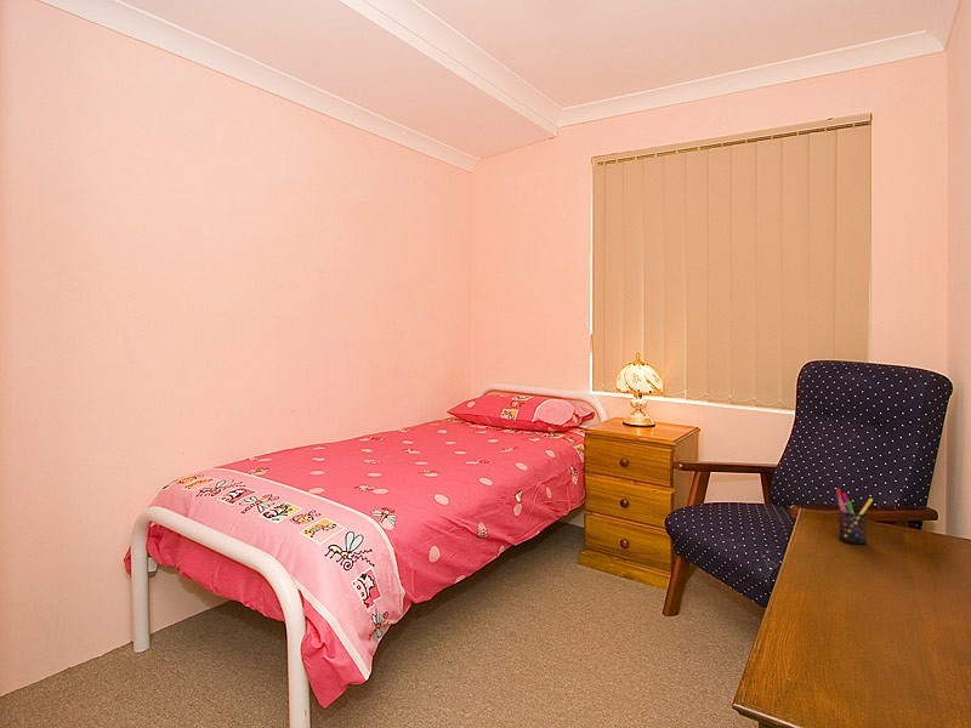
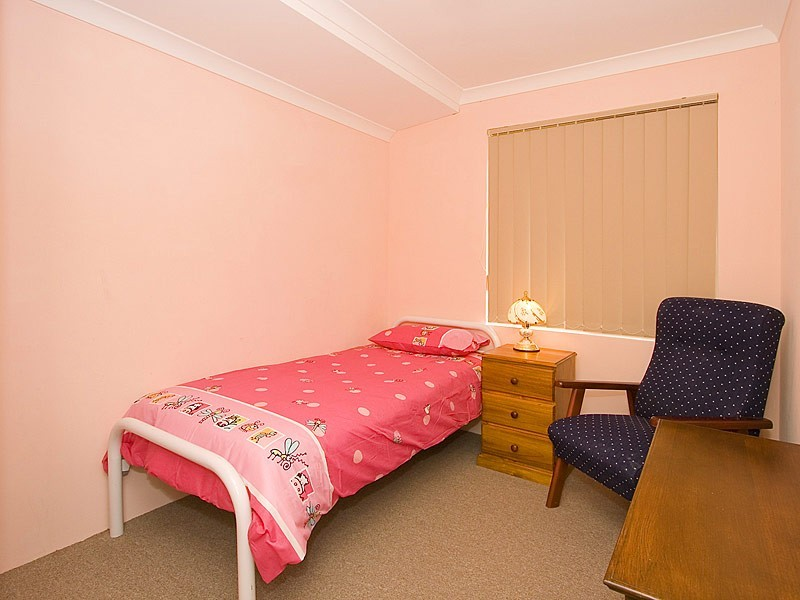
- pen holder (850, 514)
